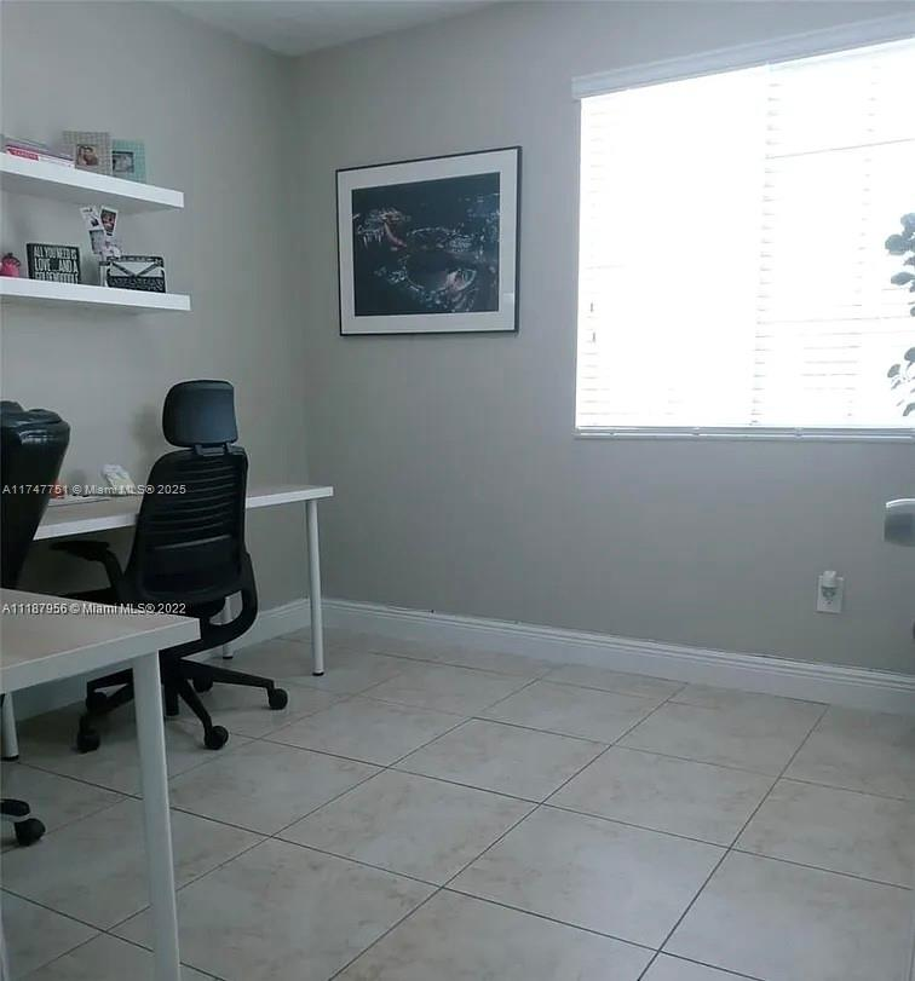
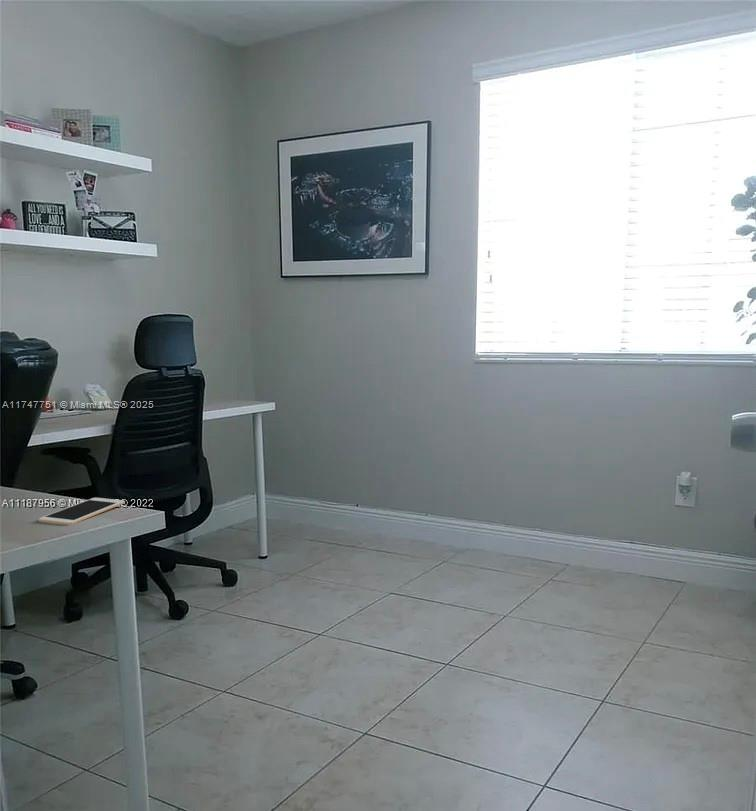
+ cell phone (83, 510)
